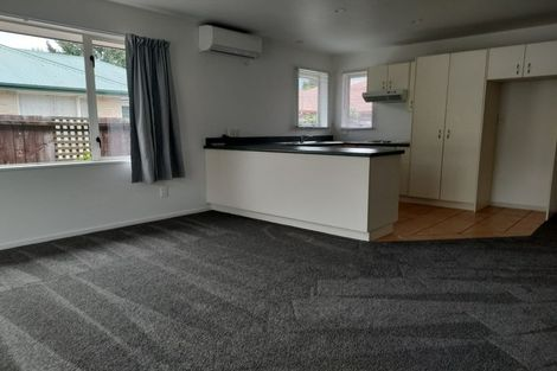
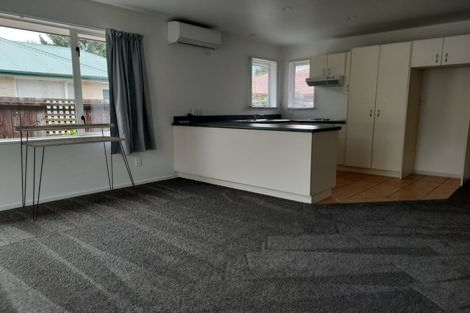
+ desk (72, 144)
